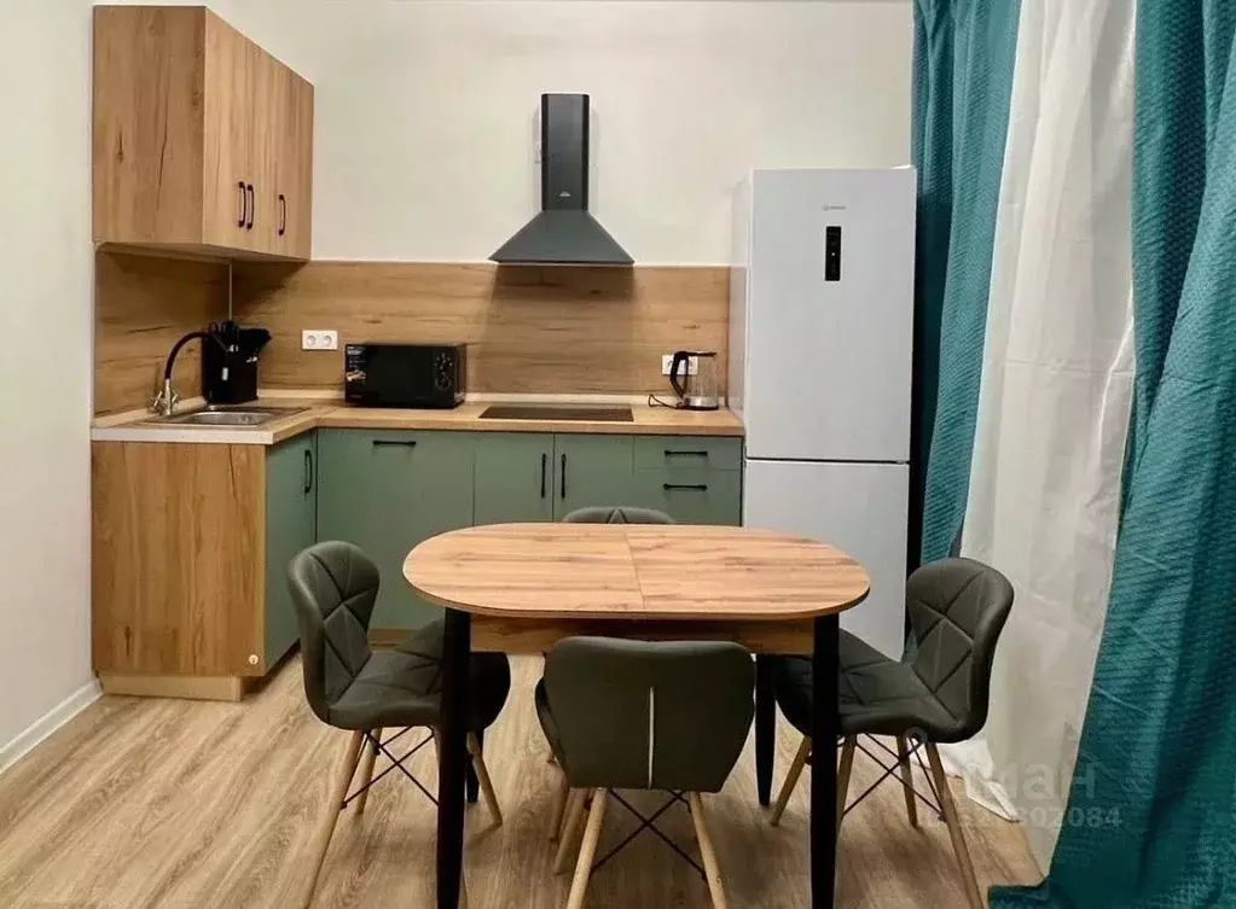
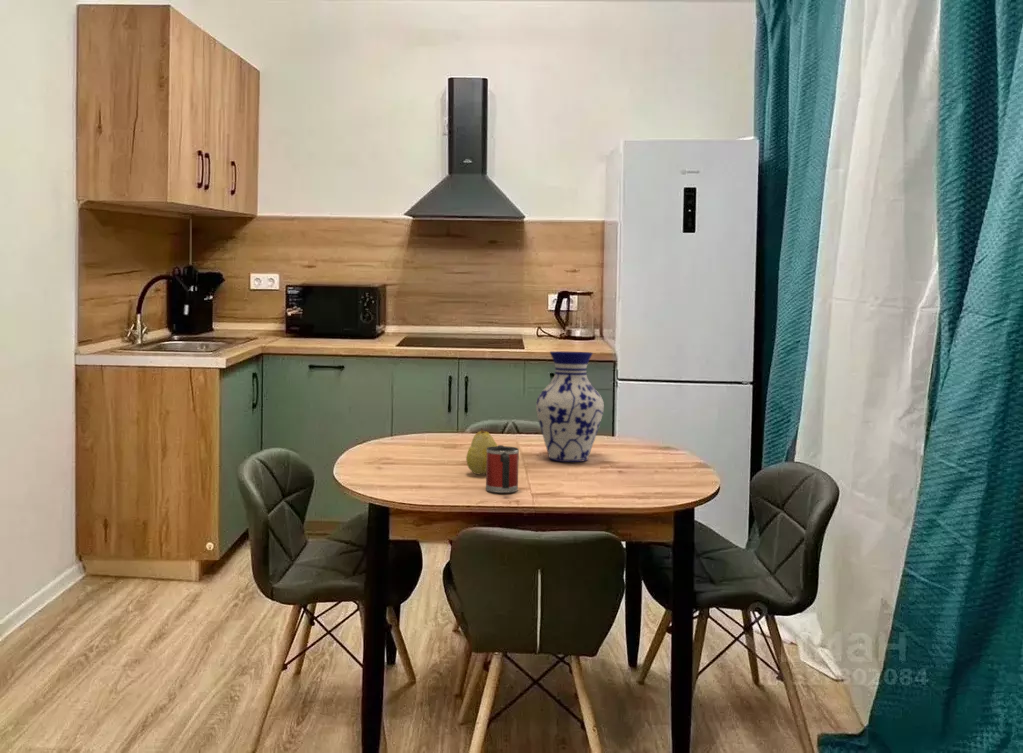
+ vase (569, 405)
+ mug (502, 469)
+ fruit (482, 450)
